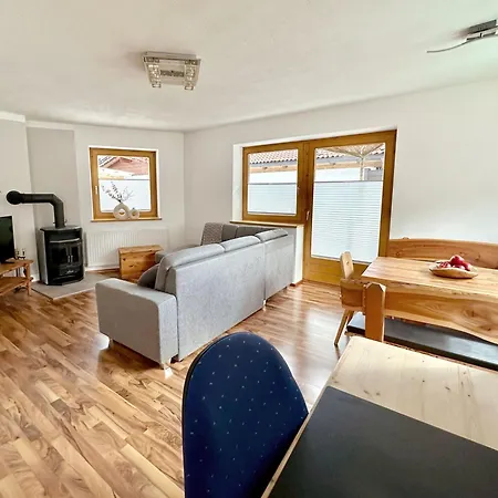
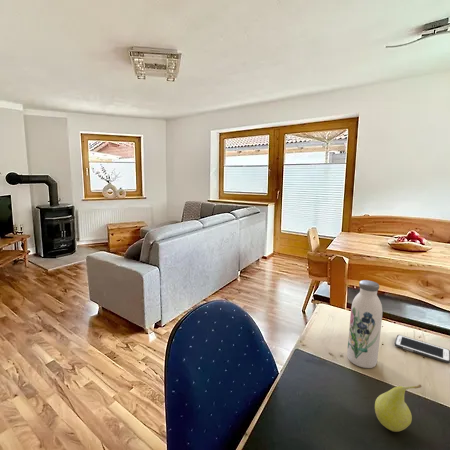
+ fruit (396, 402)
+ cell phone (421, 348)
+ water bottle (365, 322)
